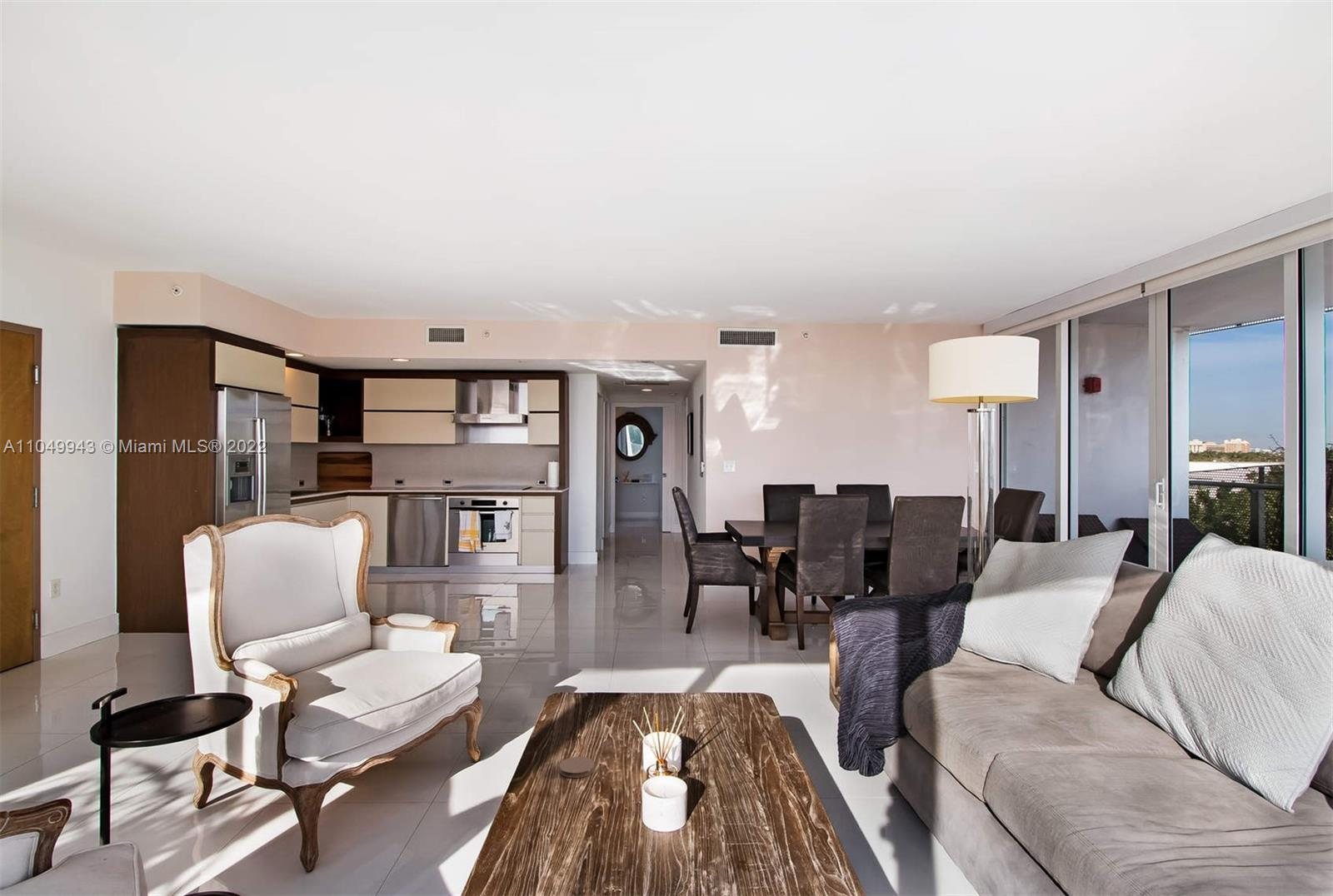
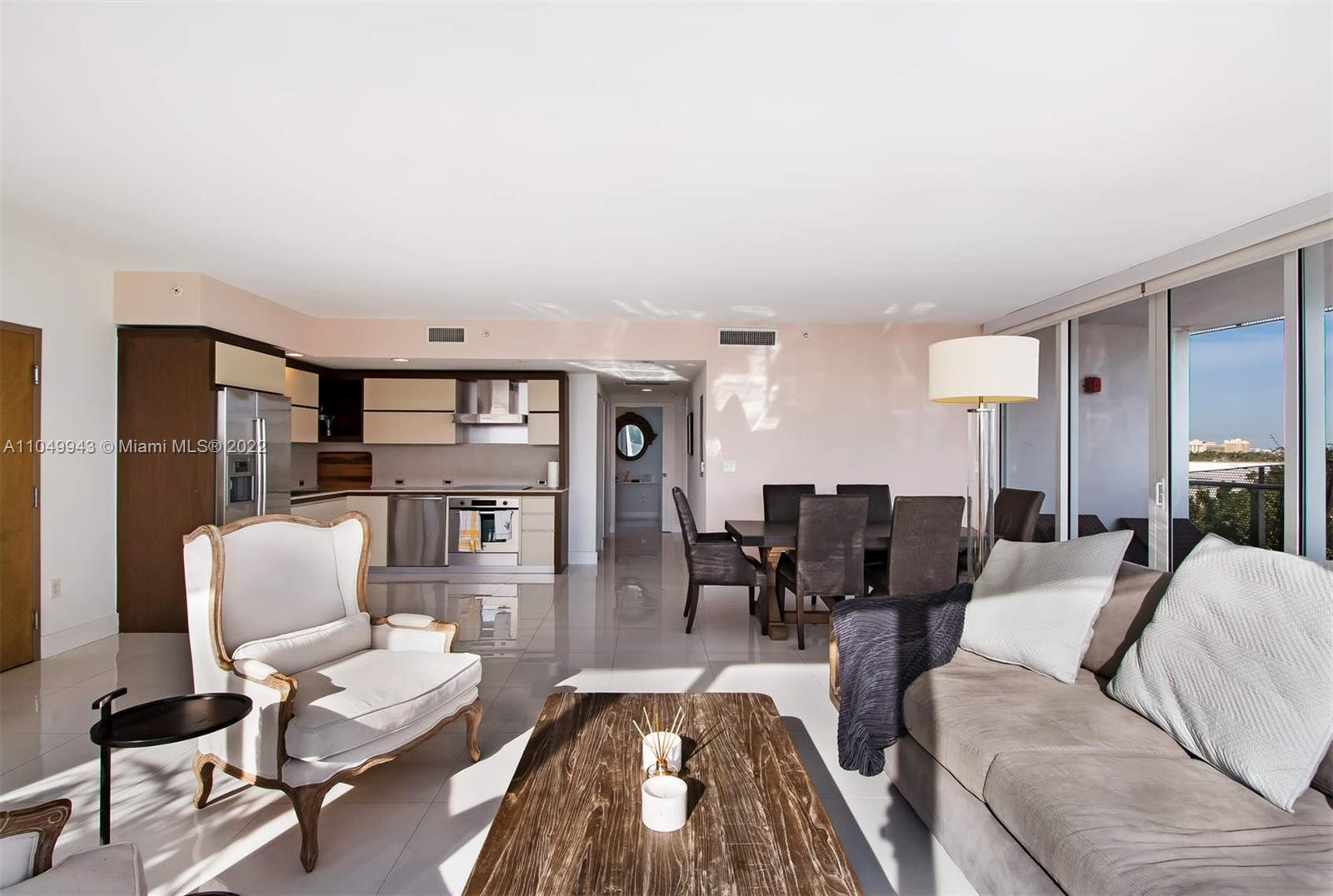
- coaster (577, 766)
